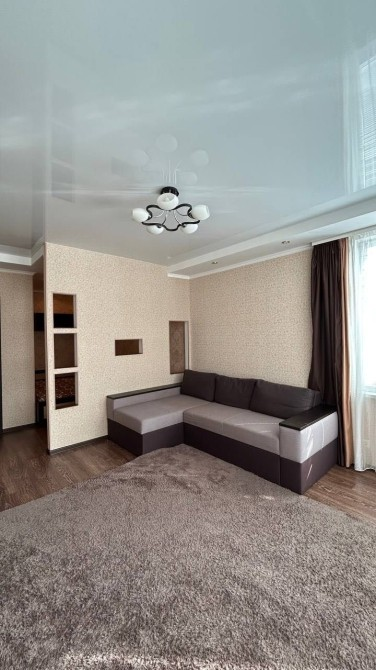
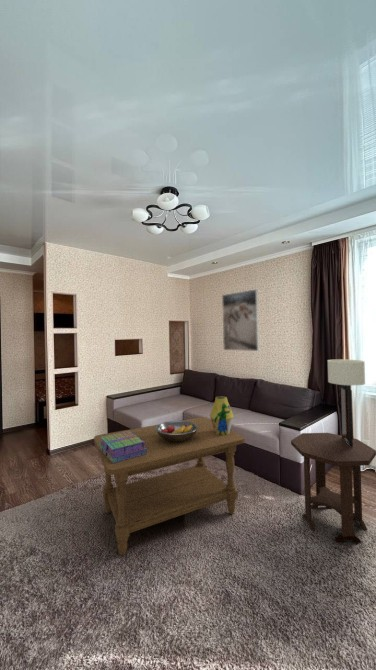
+ vase (221, 415)
+ coffee table (168, 474)
+ side table (327, 488)
+ stack of books (122, 444)
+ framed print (239, 321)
+ fruit bowl (176, 431)
+ wall sconce (346, 401)
